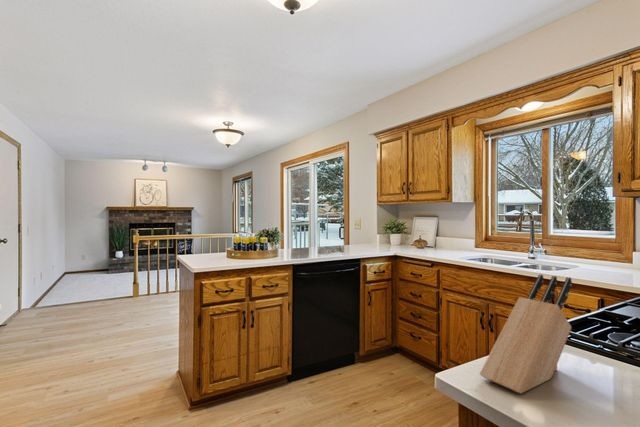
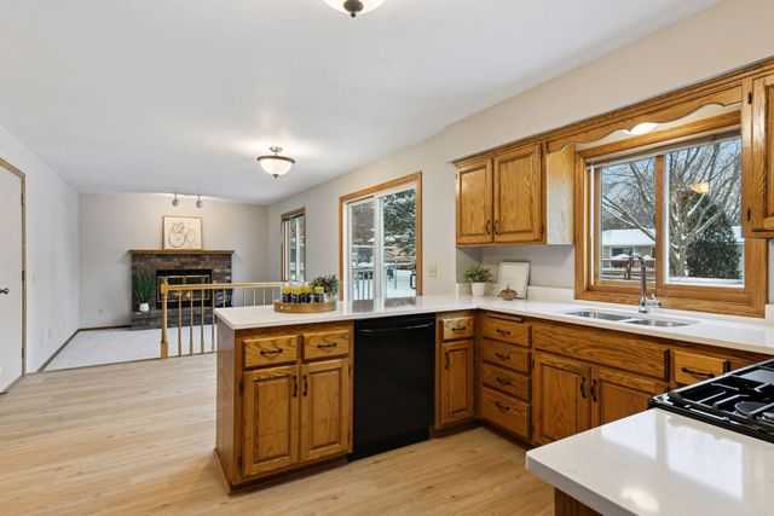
- knife block (531, 325)
